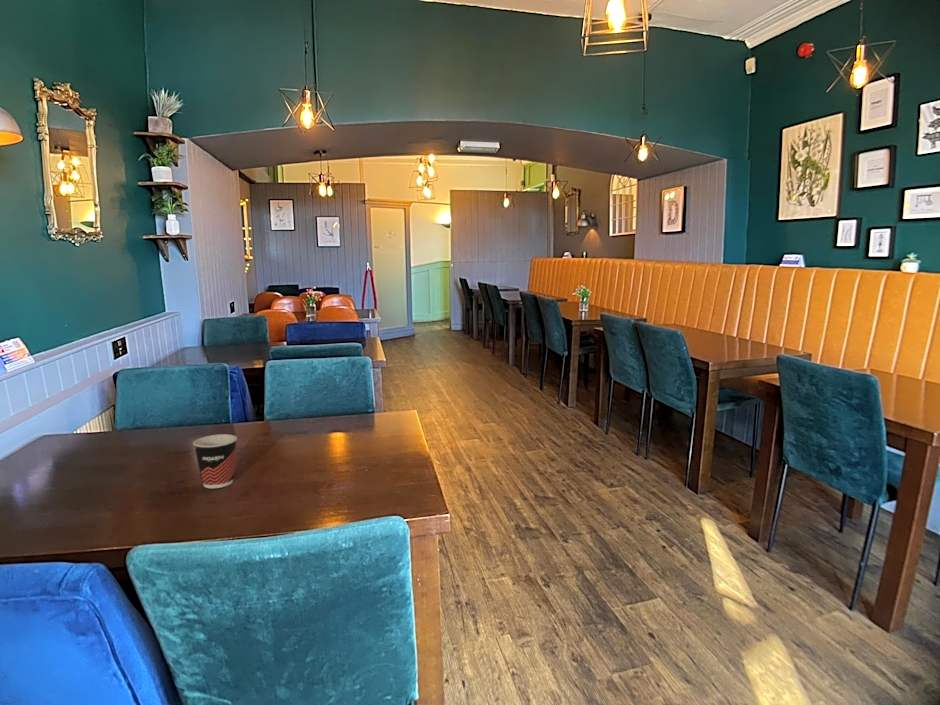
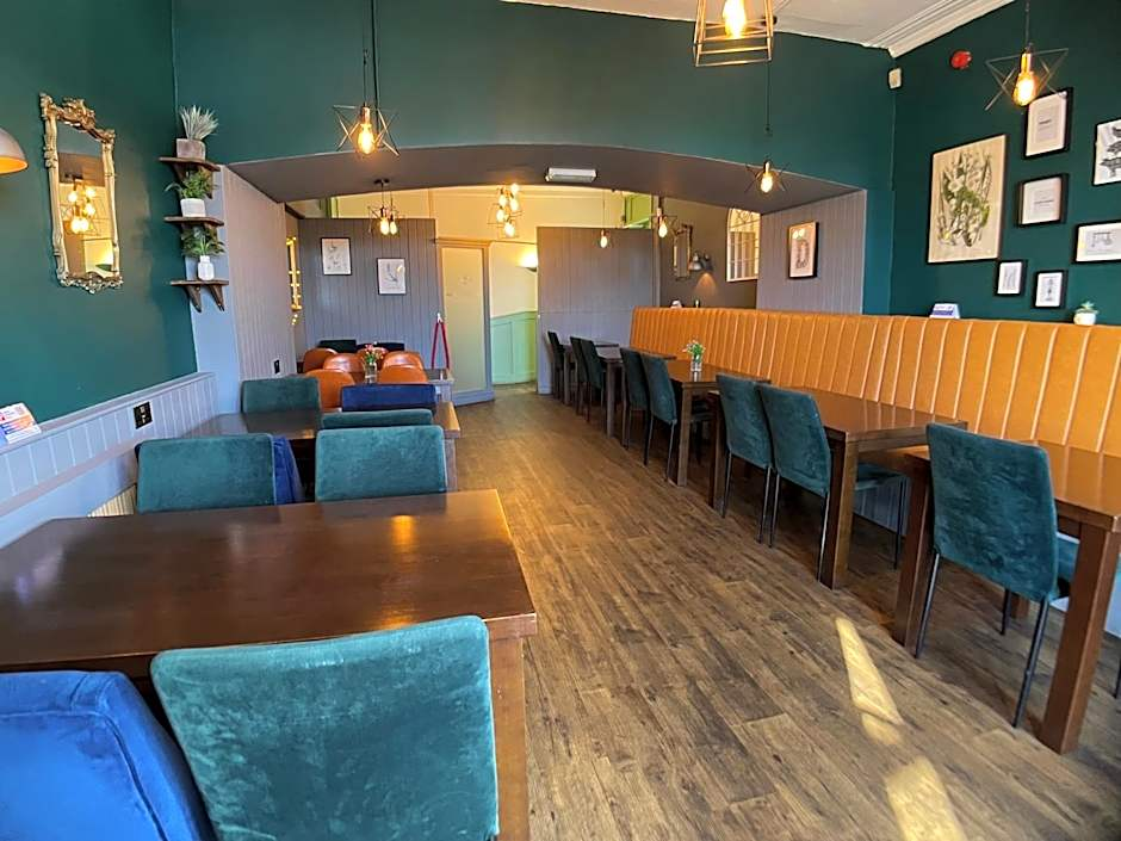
- cup (216, 461)
